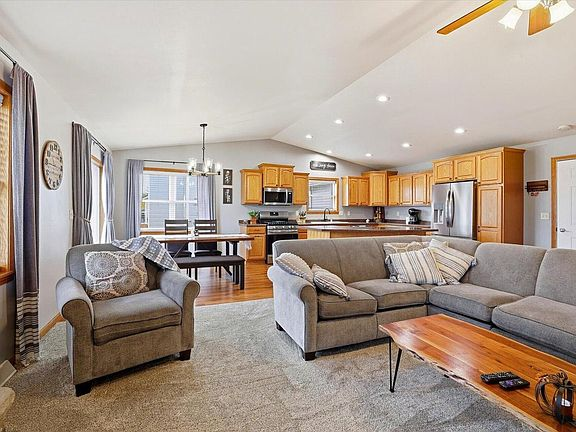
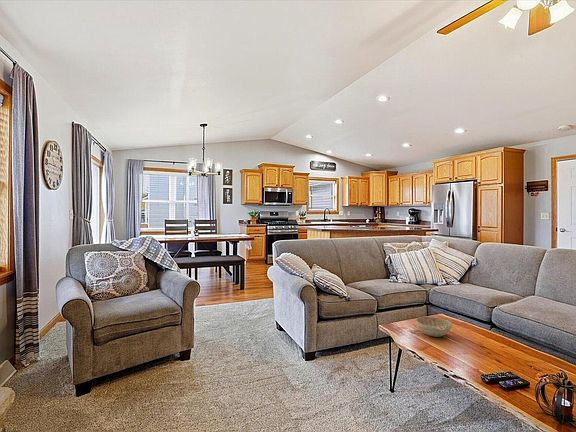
+ decorative bowl (433, 327)
